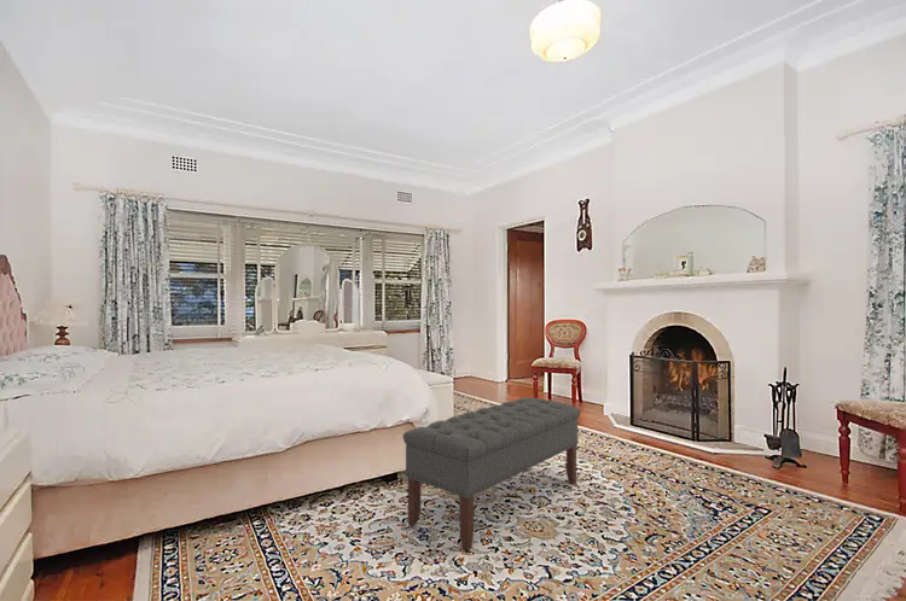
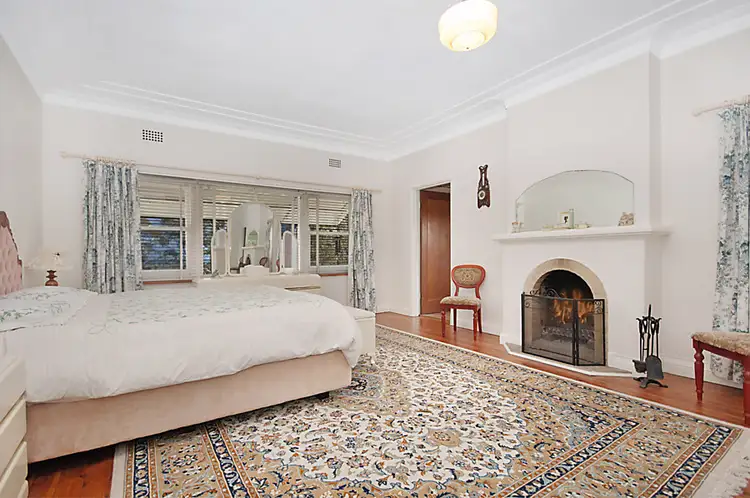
- bench (500, 457)
